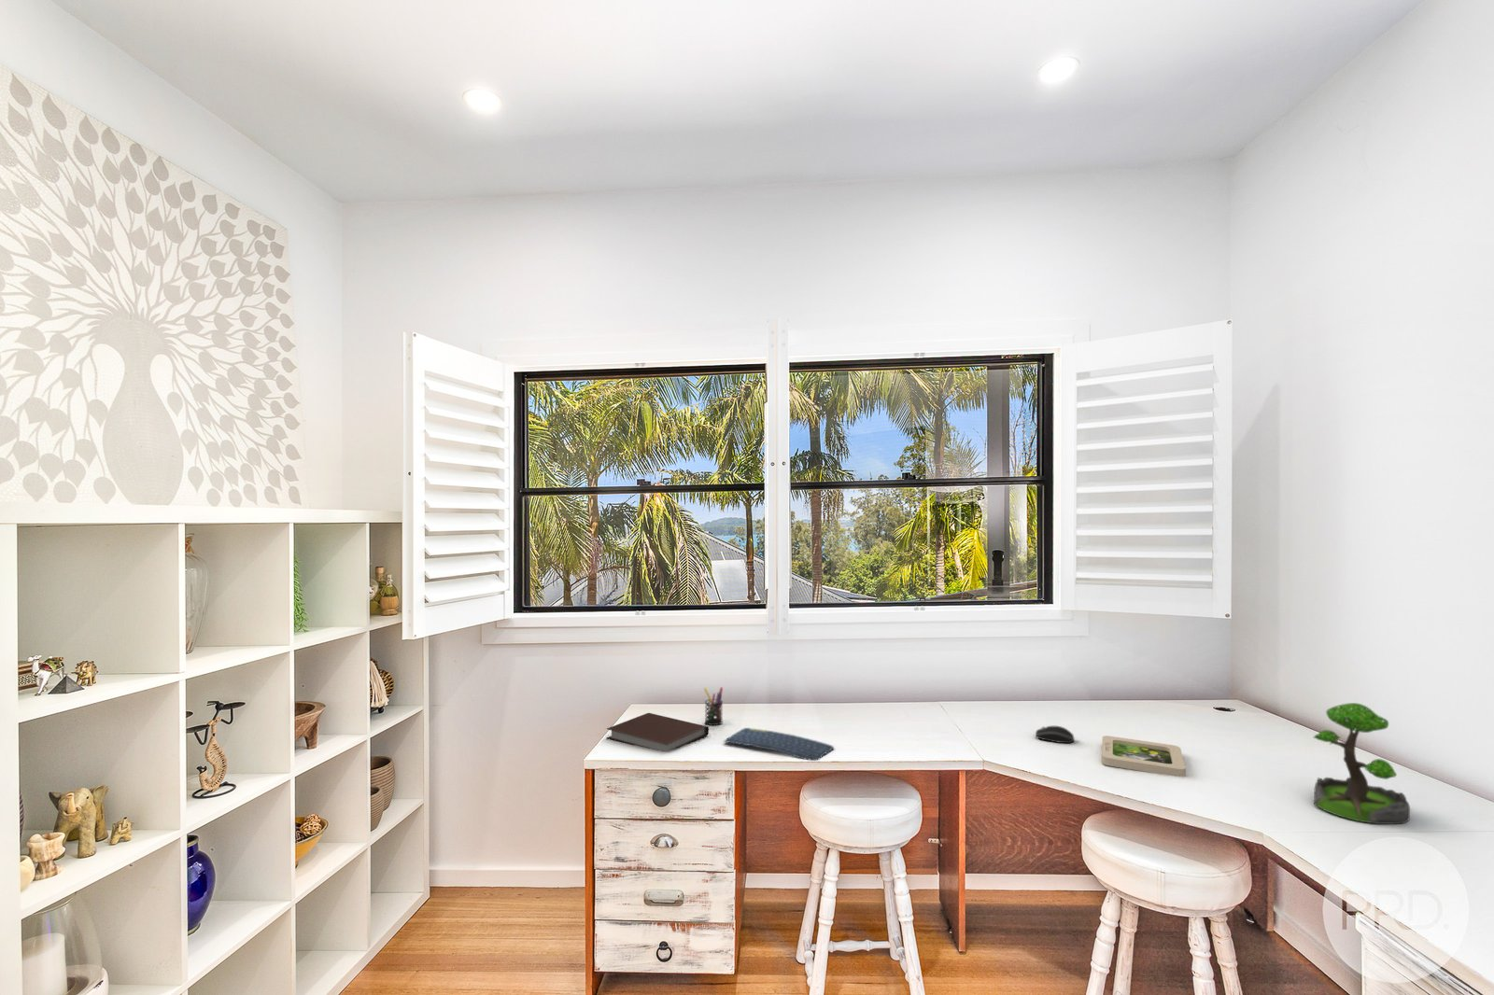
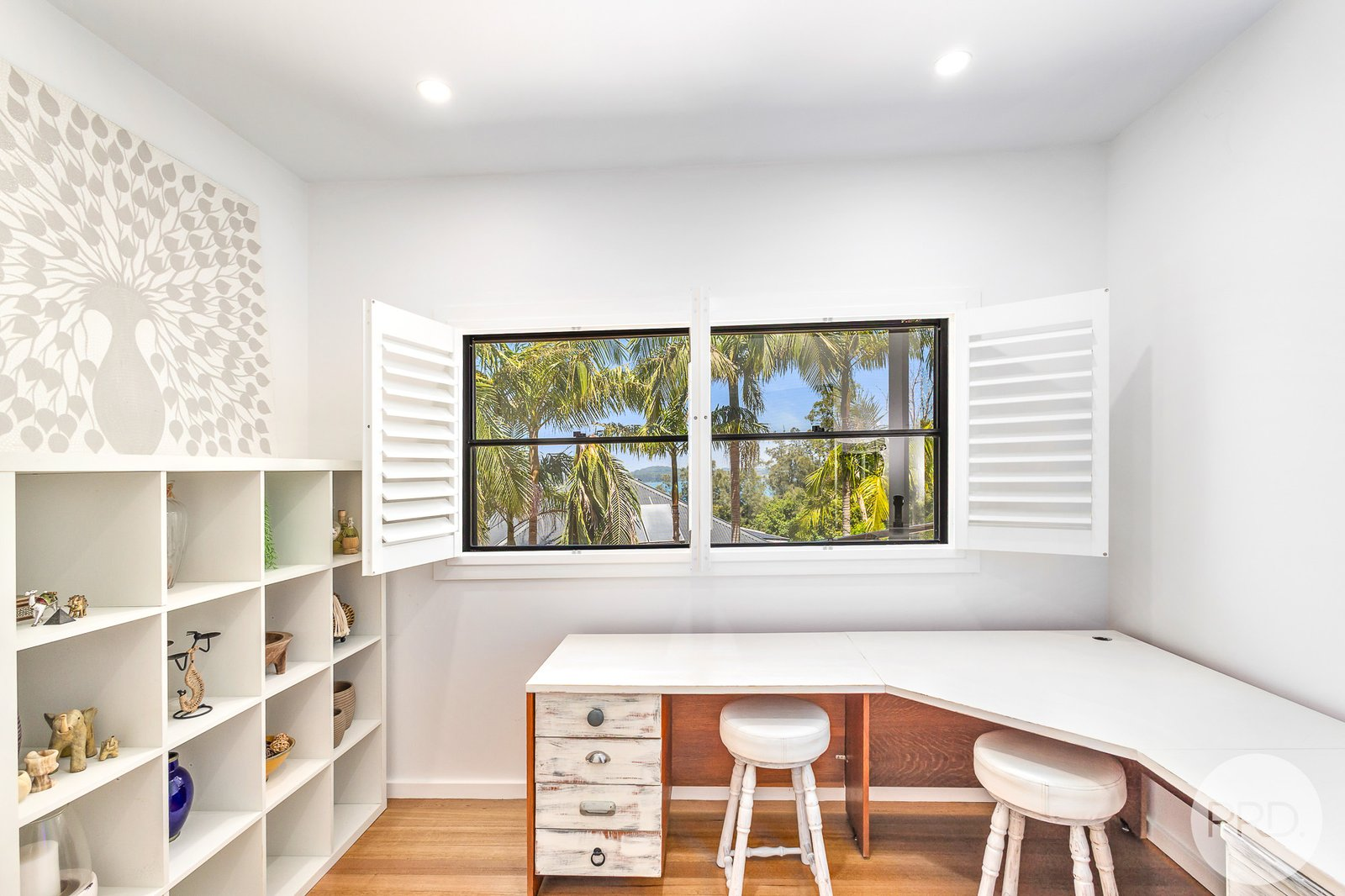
- pen holder (715, 704)
- picture frame (1141, 755)
- keyboard (778, 742)
- computer mouse (1054, 732)
- plant (1355, 756)
- notebook (658, 732)
